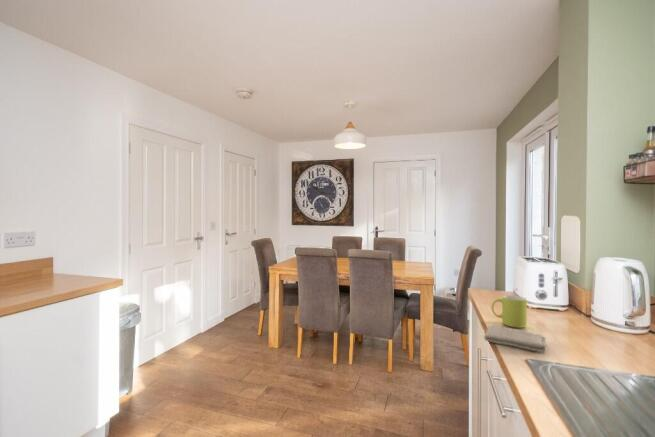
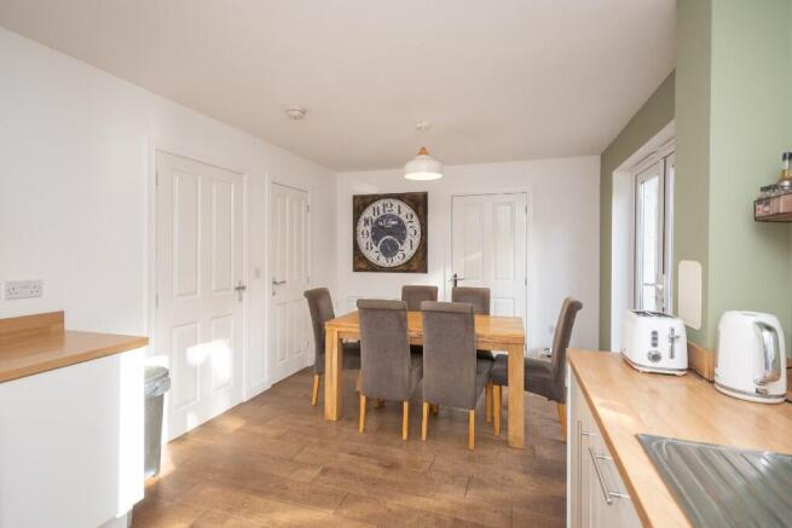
- washcloth (514, 337)
- mug (508, 310)
